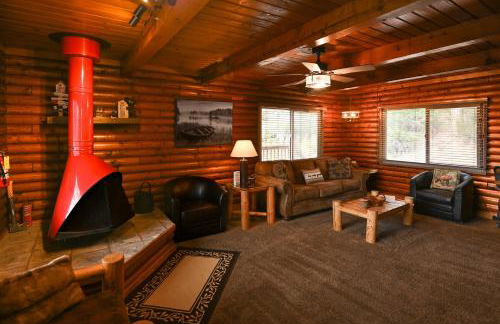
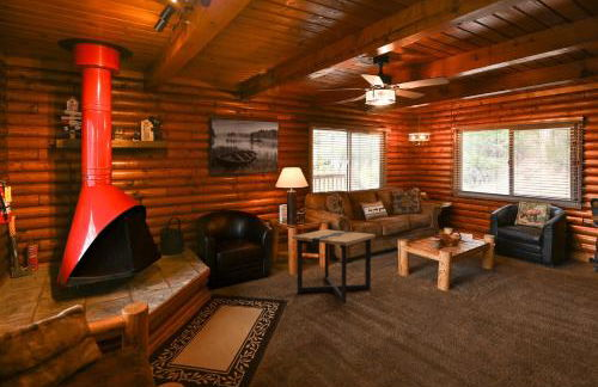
+ side table (328, 263)
